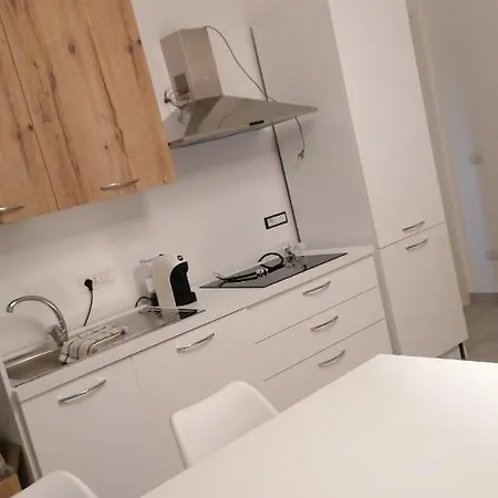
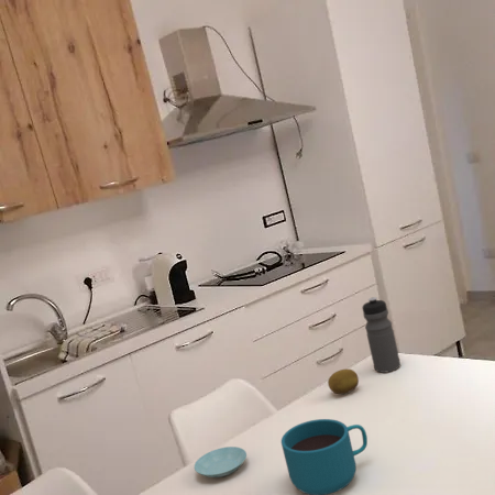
+ water bottle (380, 332)
+ saucer (221, 464)
+ fruit (343, 381)
+ cup (329, 454)
